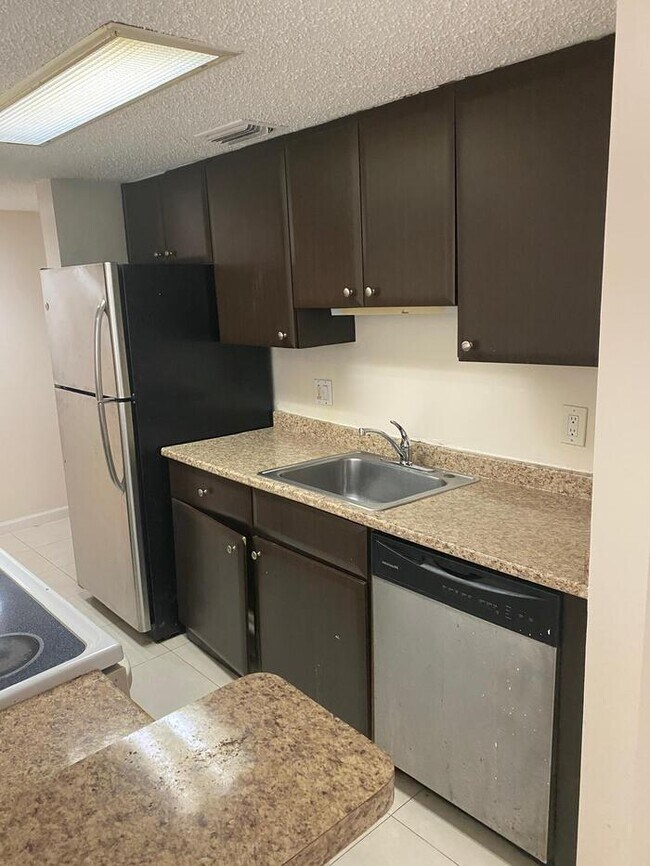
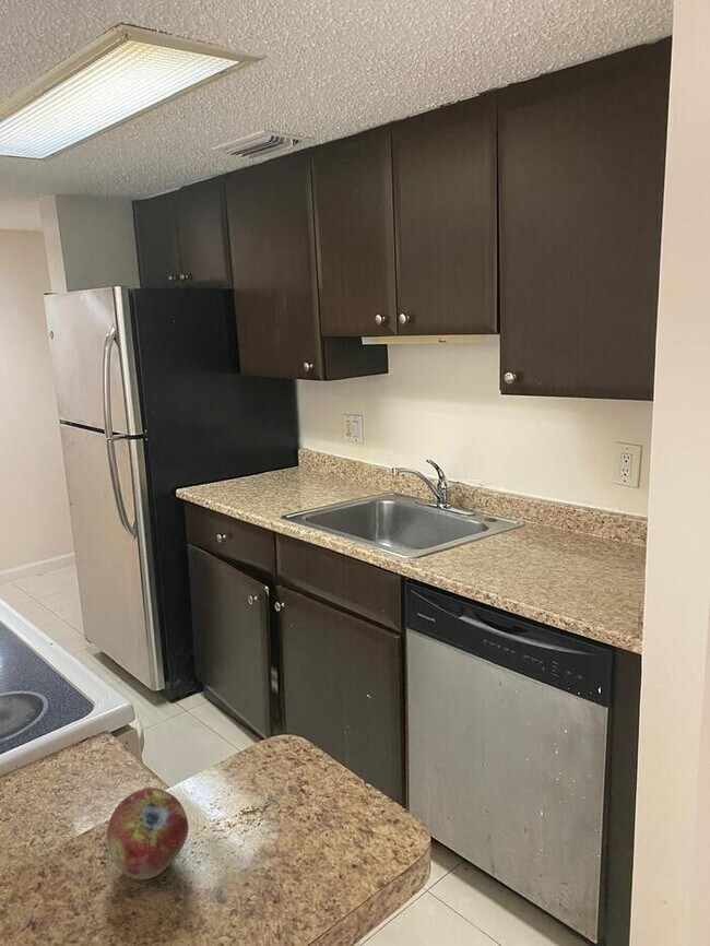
+ fruit (147, 832)
